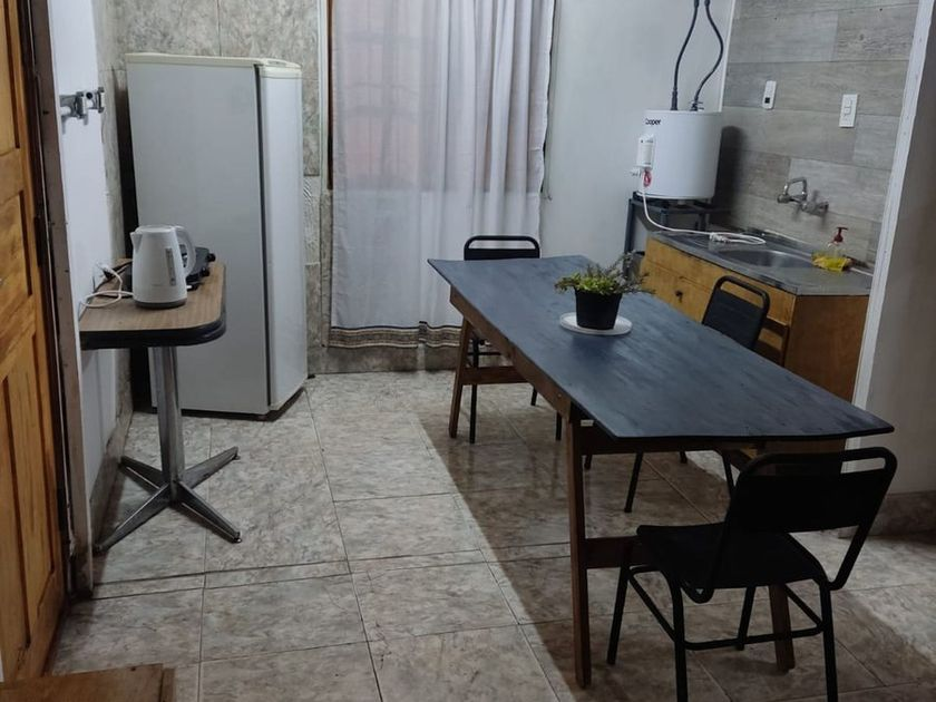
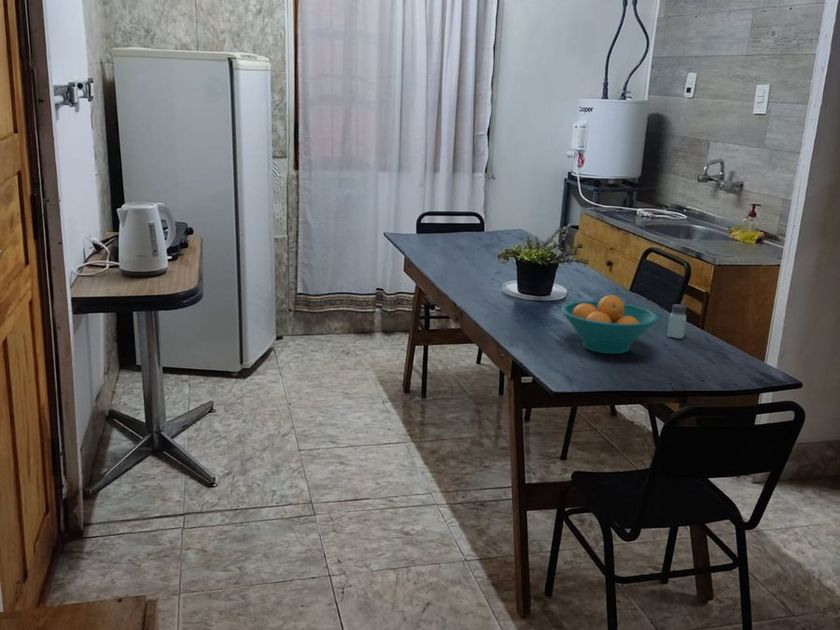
+ fruit bowl (608, 322)
+ saltshaker (677, 320)
